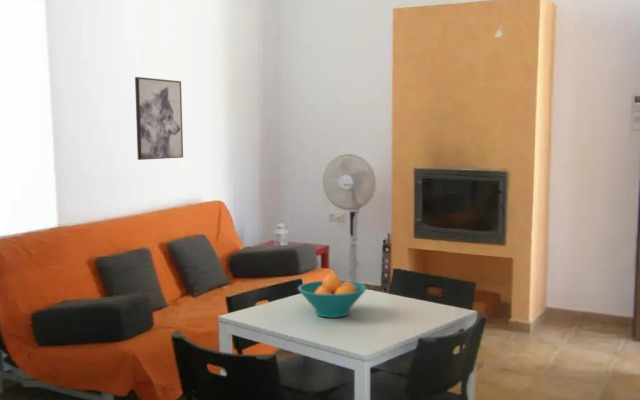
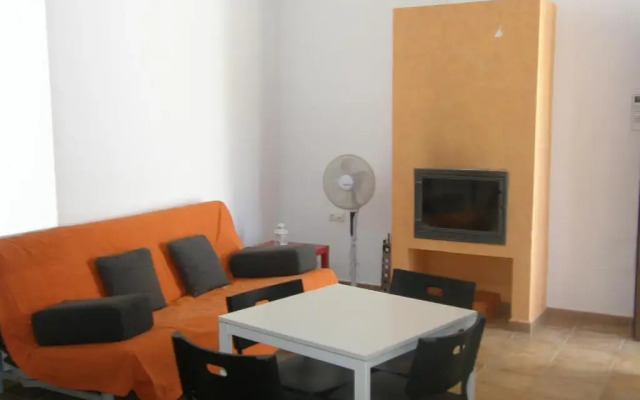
- fruit bowl (332, 294)
- wall art (160, 119)
